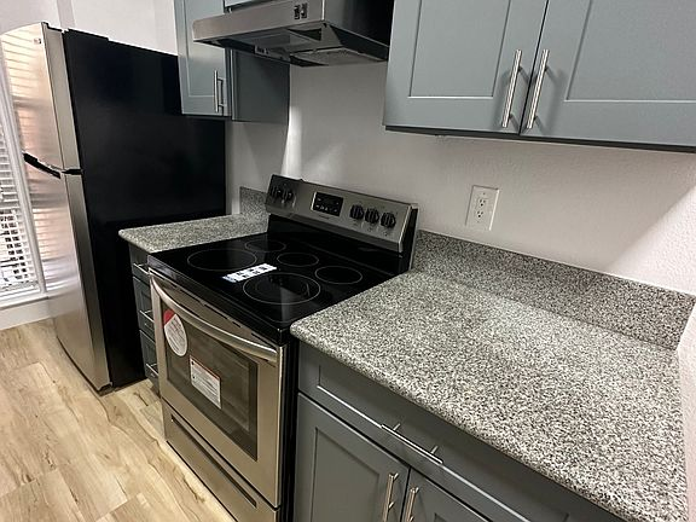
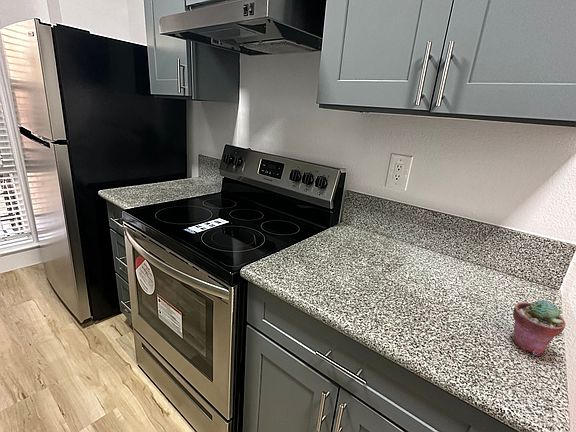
+ potted succulent (536, 323)
